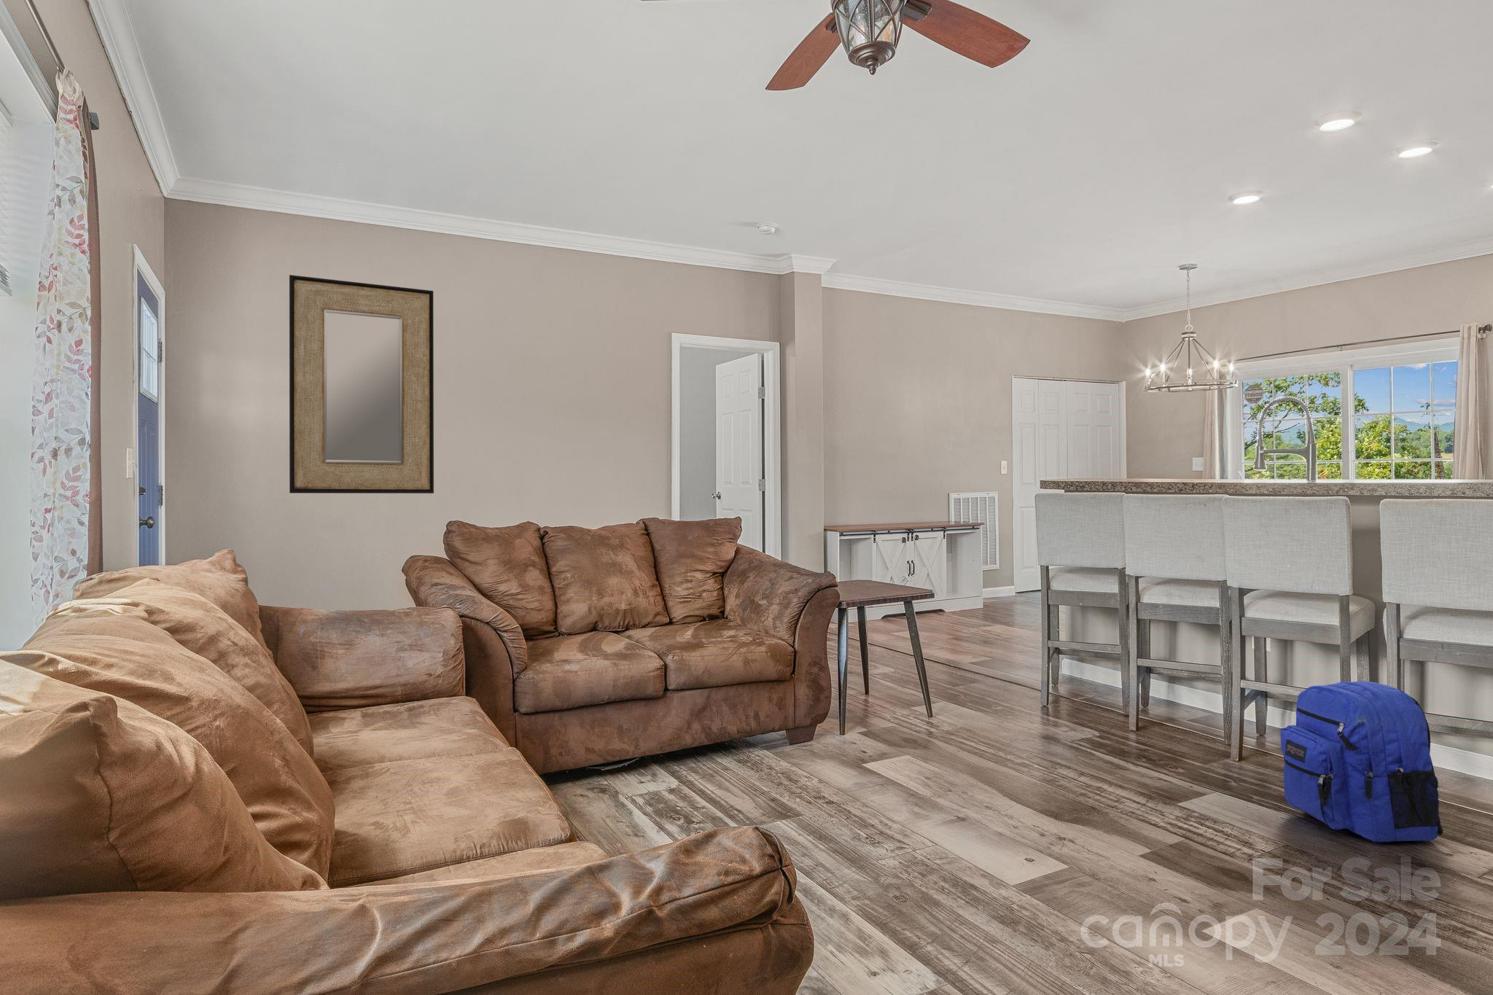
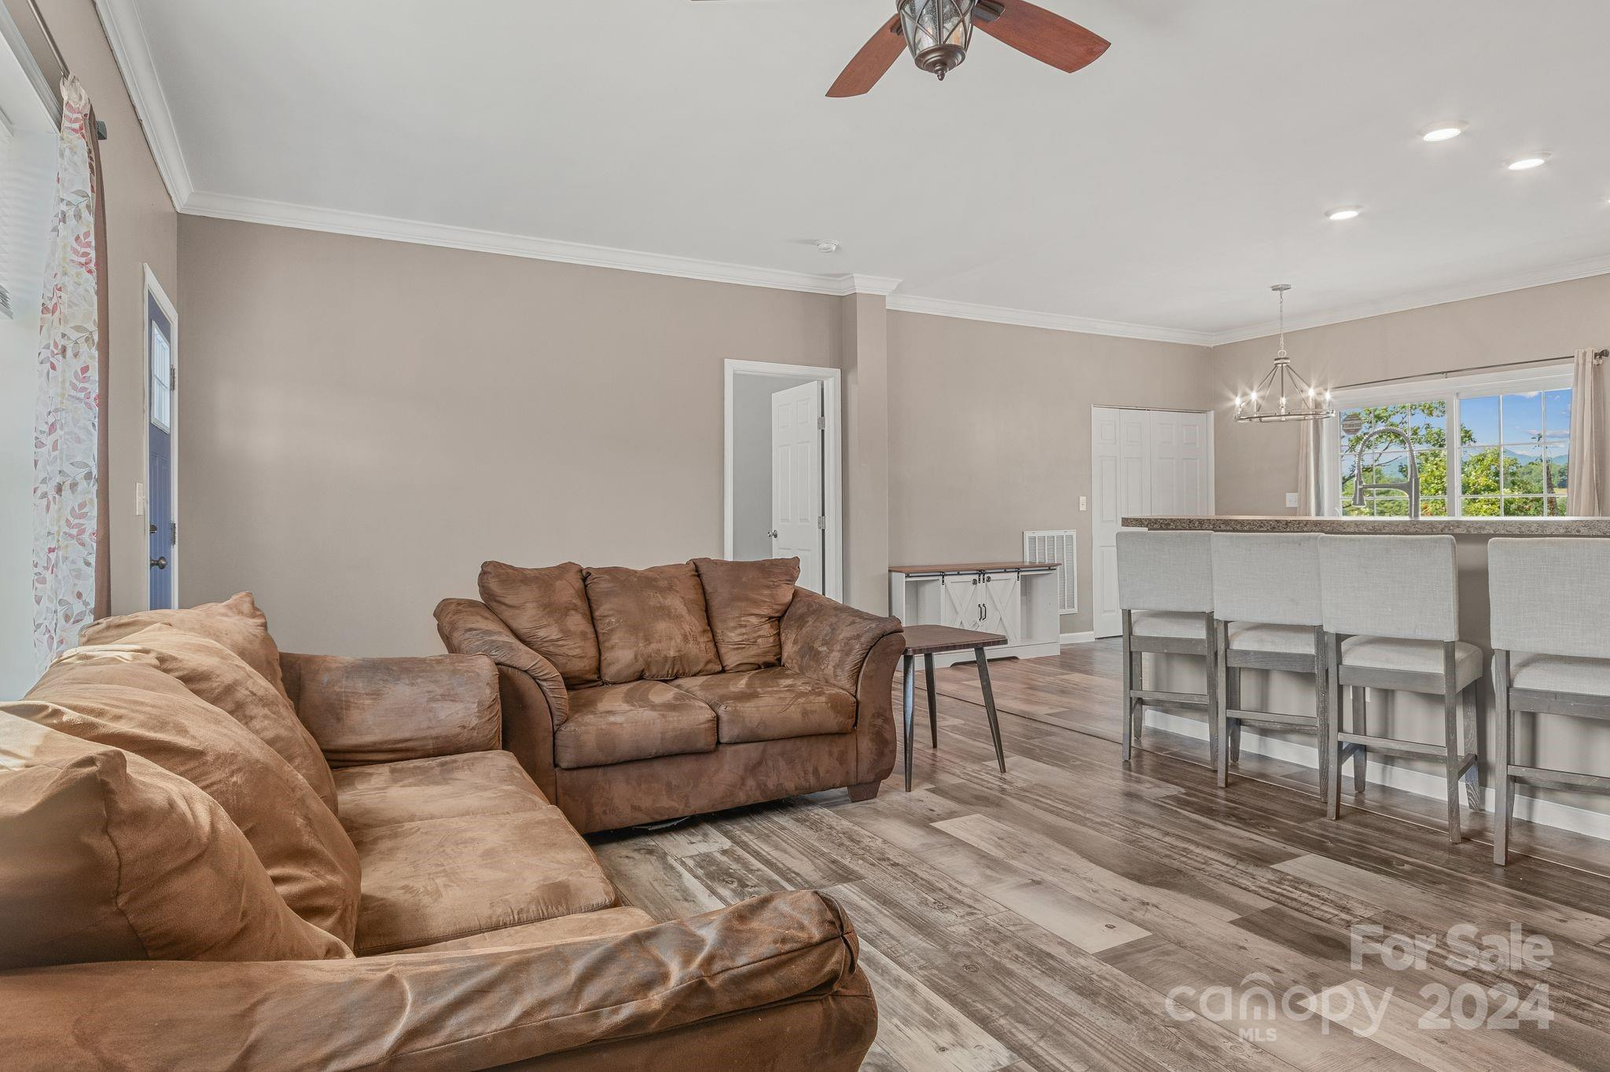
- backpack (1355, 754)
- home mirror (364, 388)
